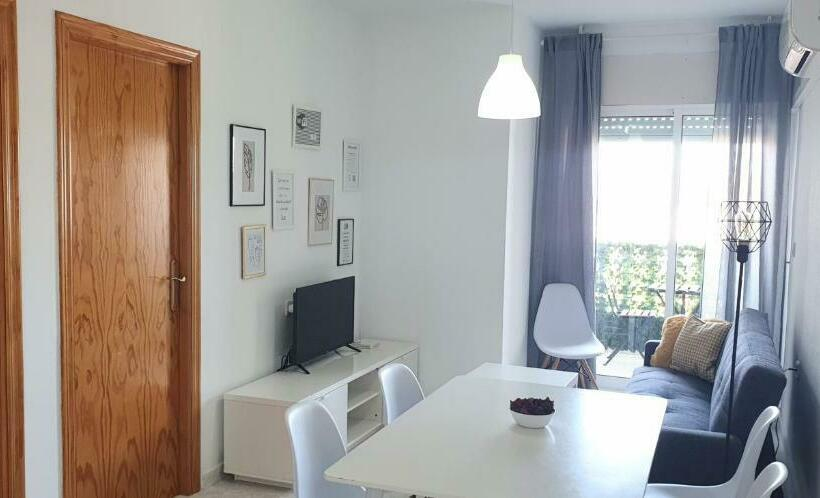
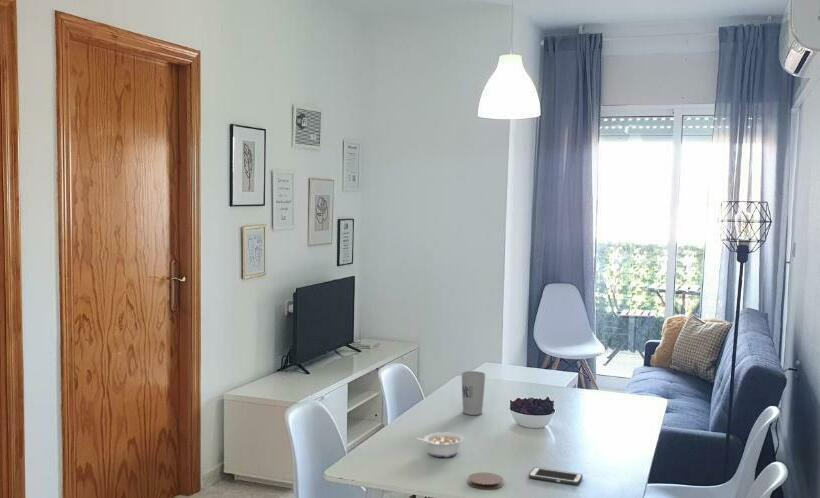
+ cell phone (555, 476)
+ legume (442, 444)
+ coaster (485, 480)
+ cup (472, 393)
